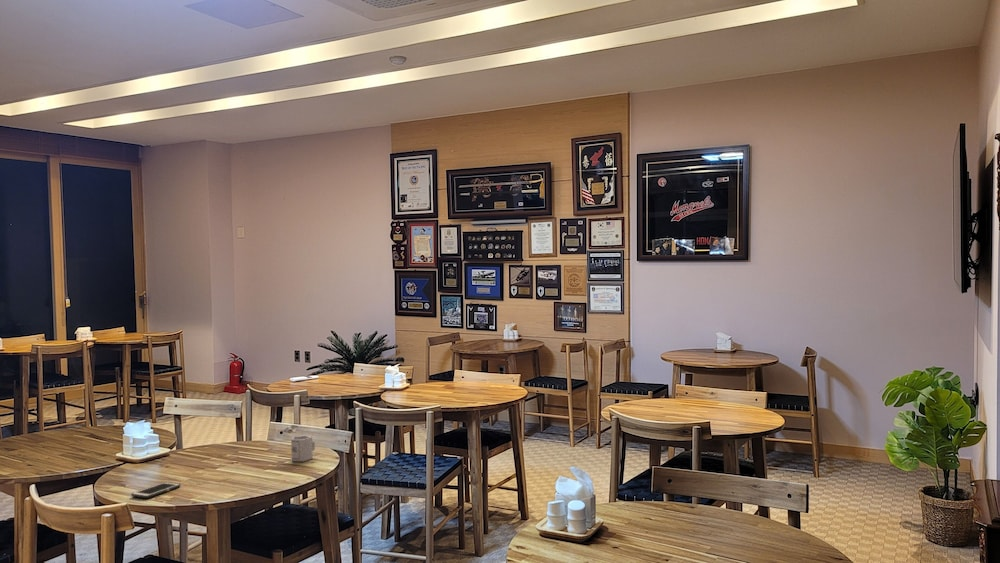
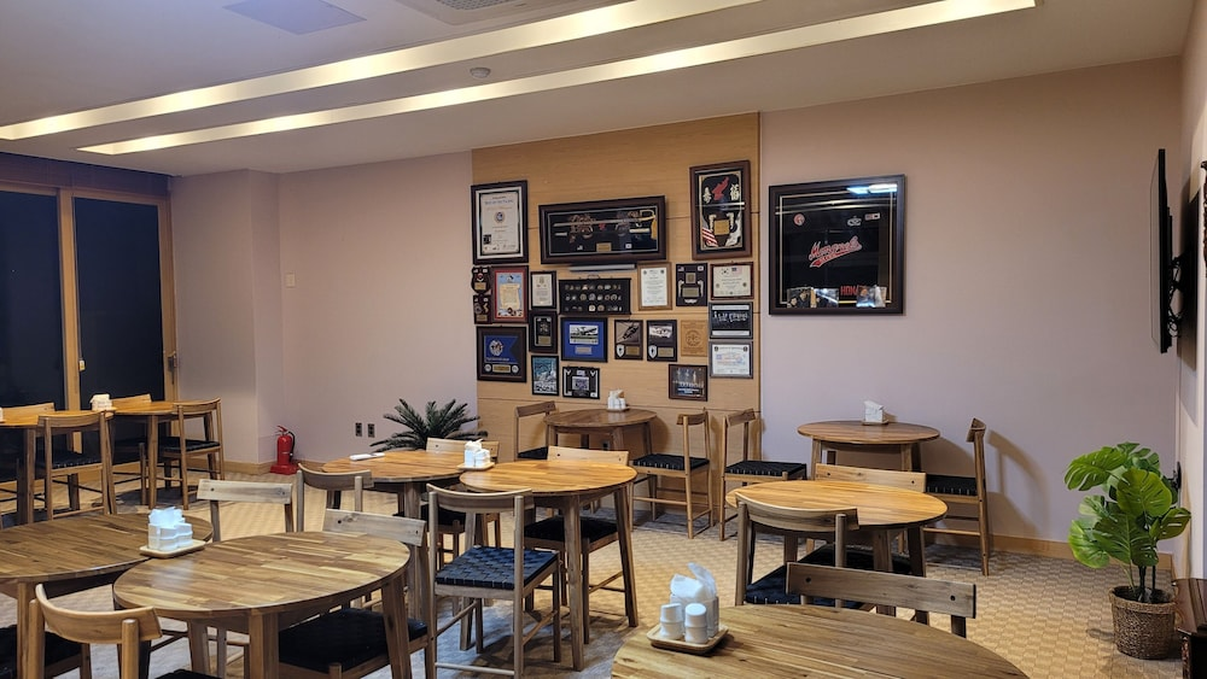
- cell phone (156, 489)
- cup (303, 447)
